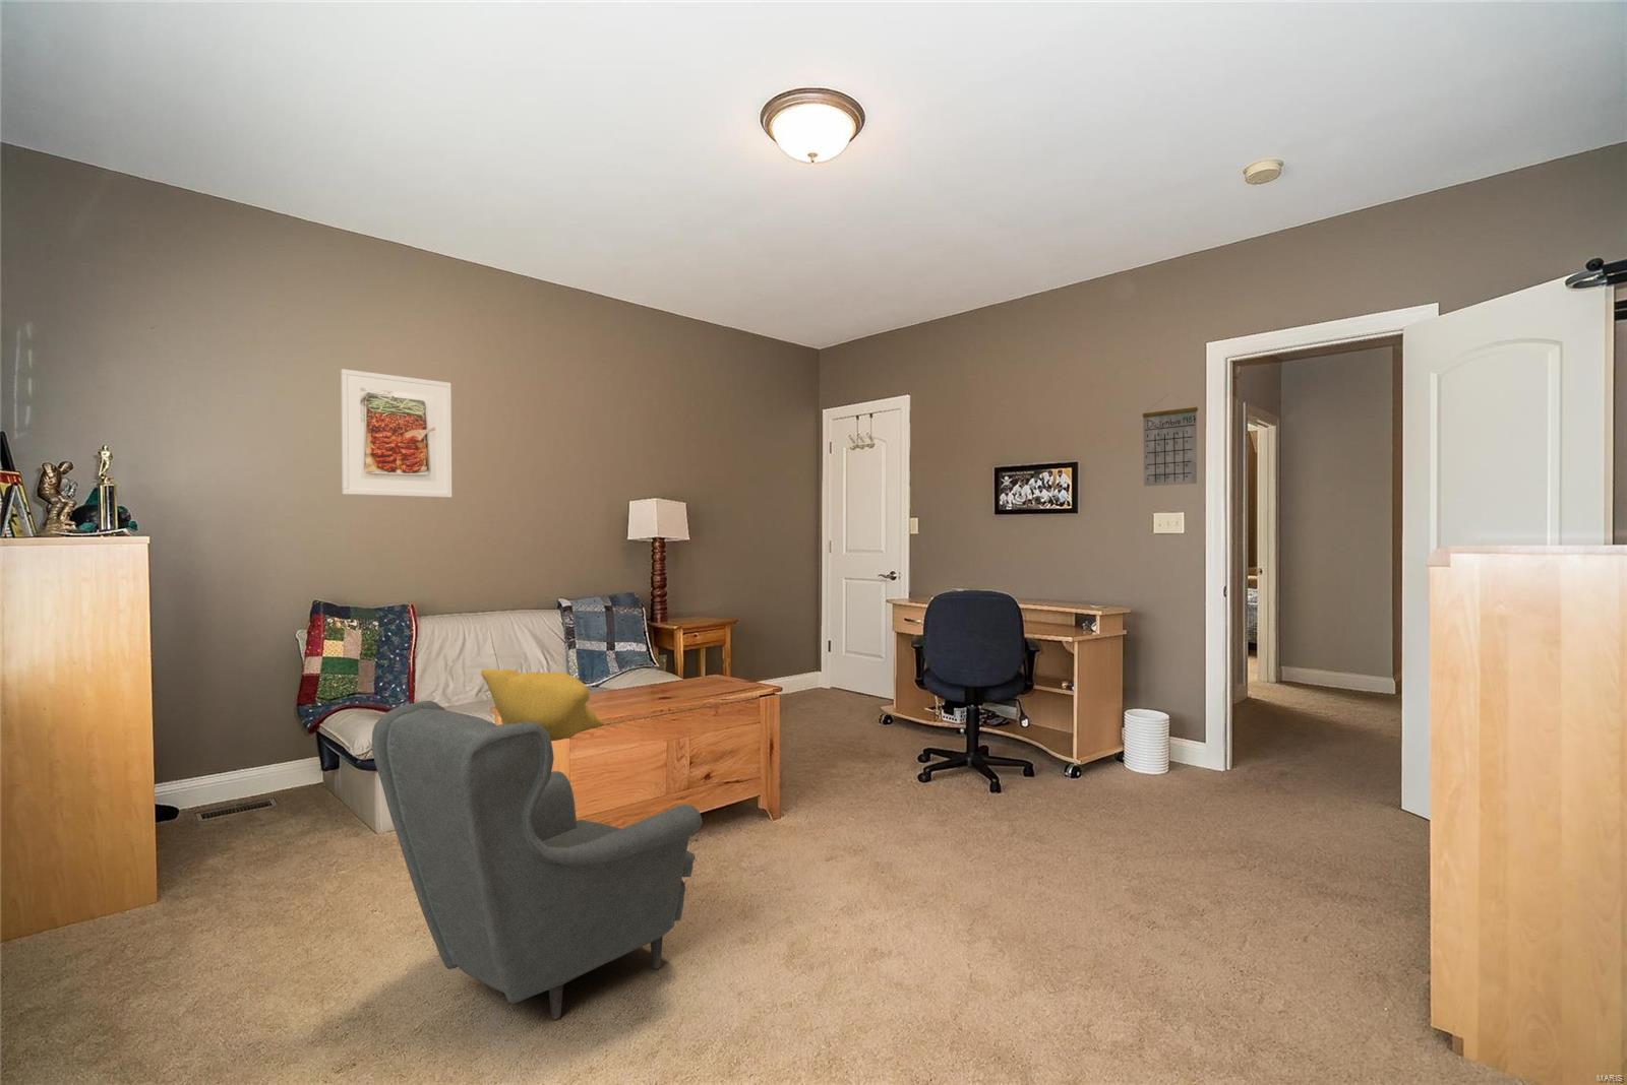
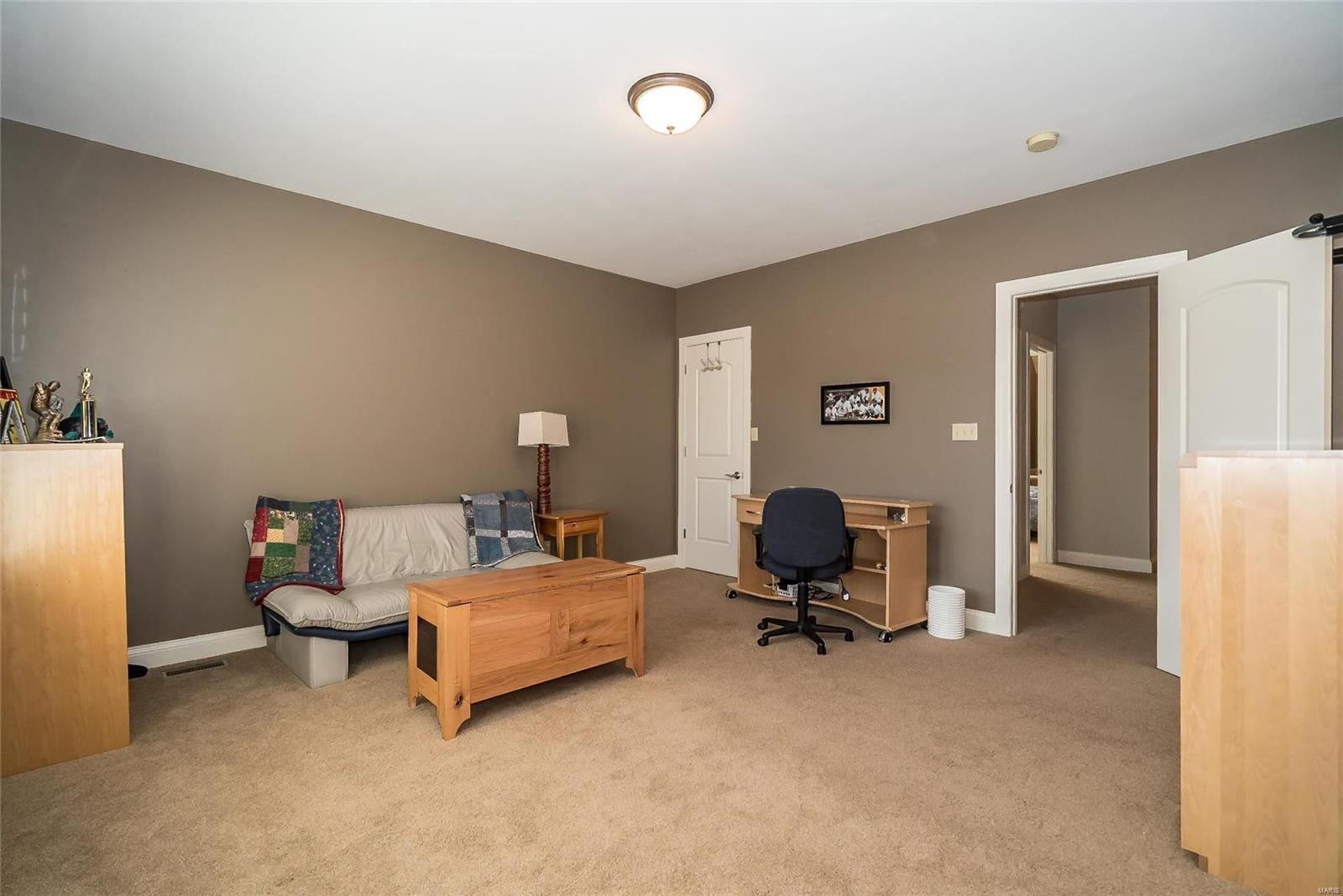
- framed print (399, 436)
- armchair (542, 823)
- calendar (1169, 438)
